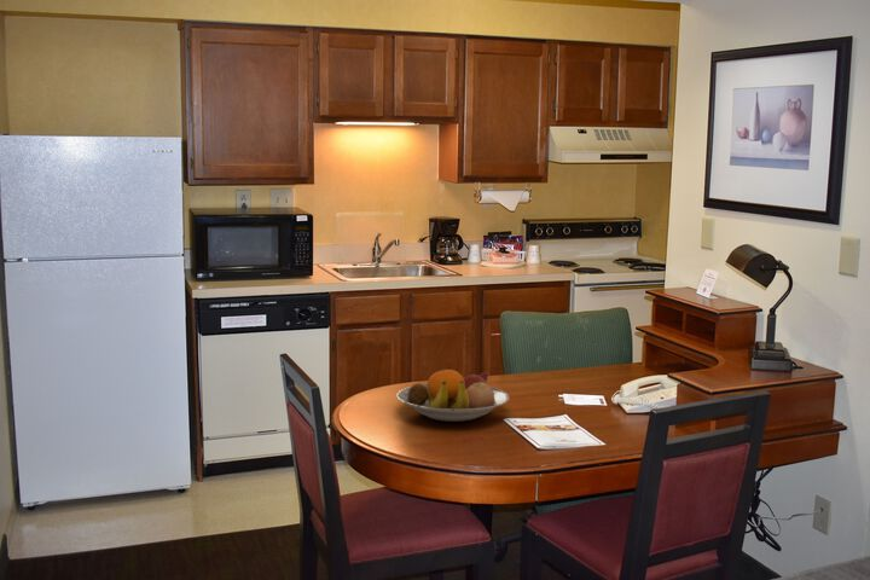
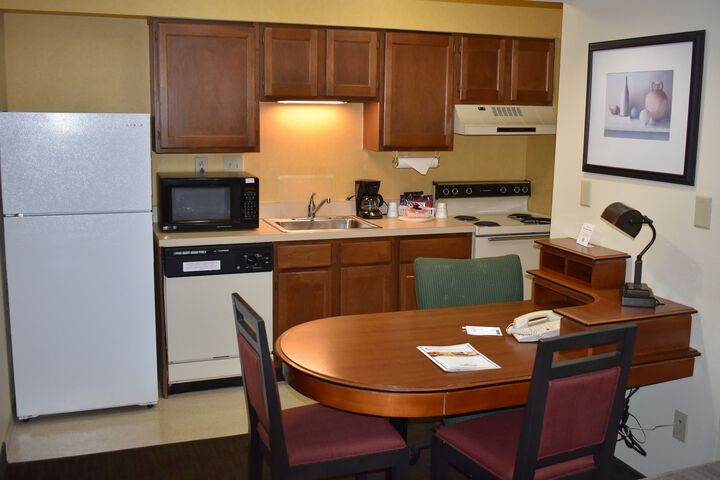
- fruit bowl (452, 390)
